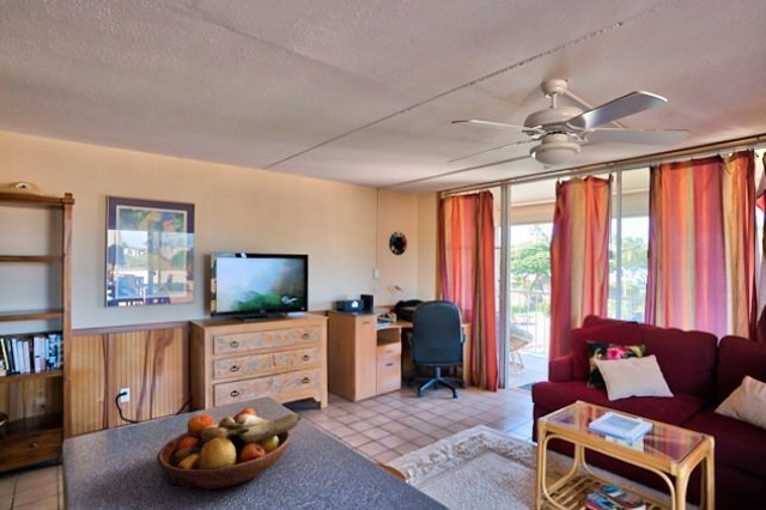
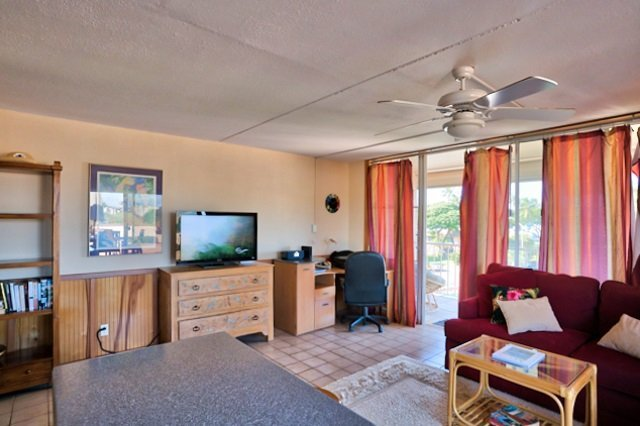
- fruit bowl (229, 436)
